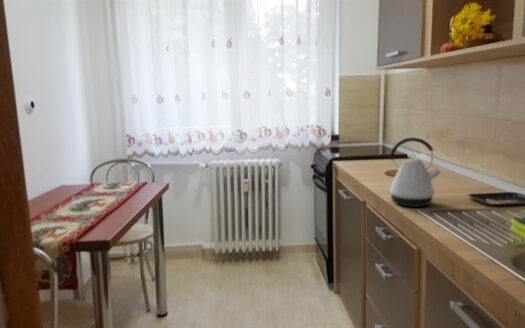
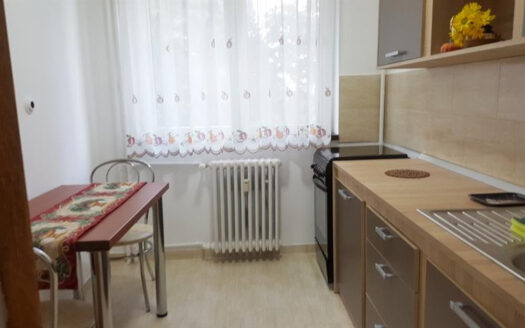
- kettle (413, 170)
